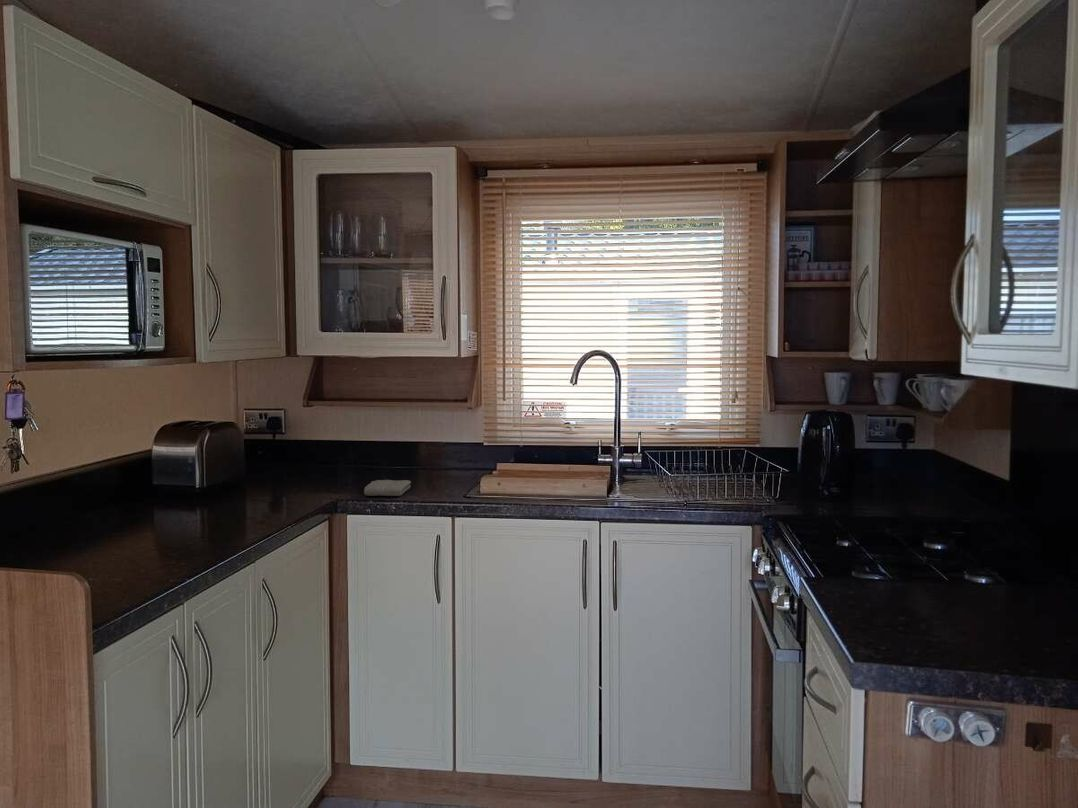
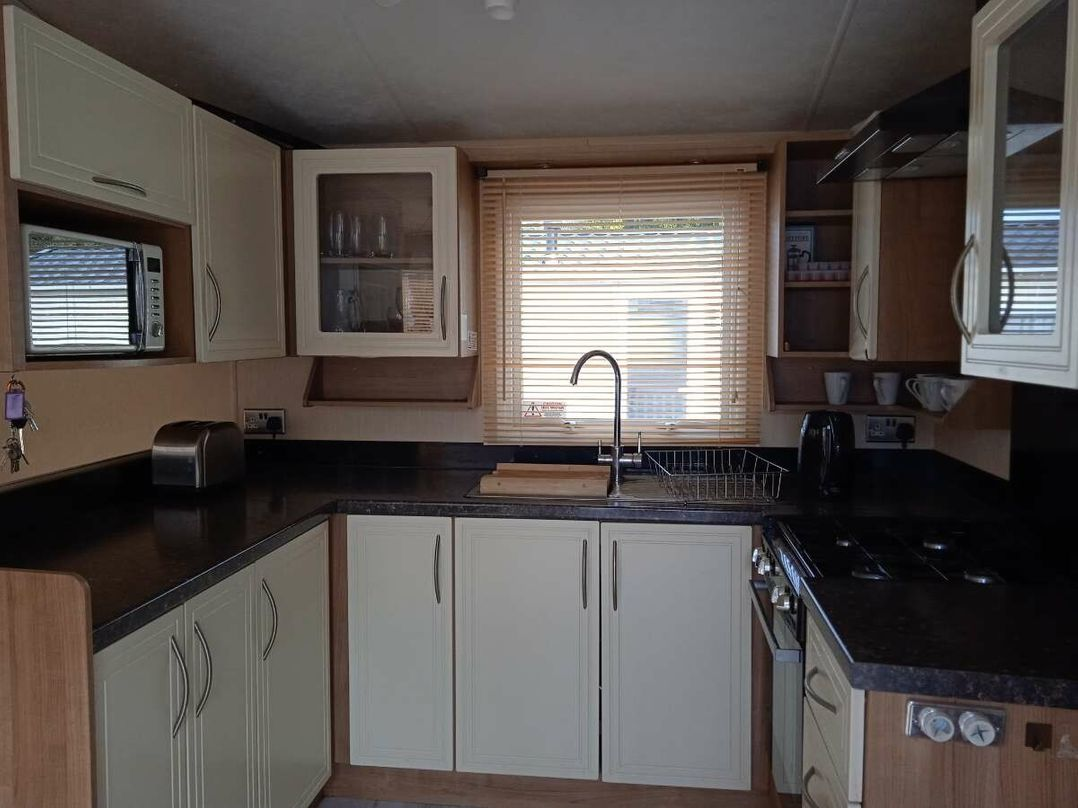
- washcloth (388, 487)
